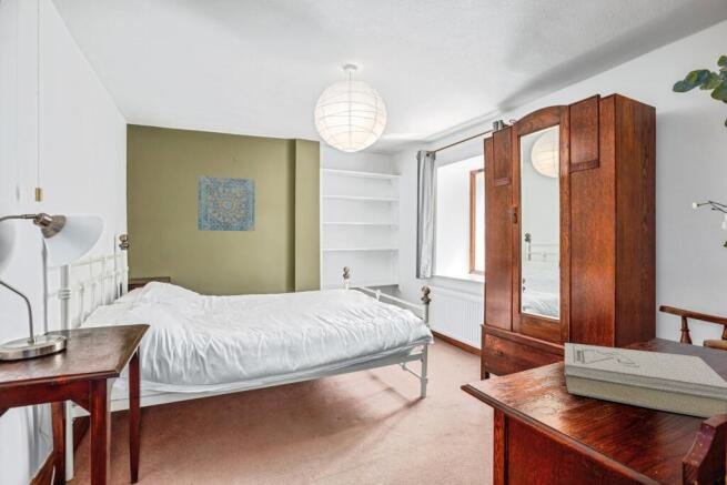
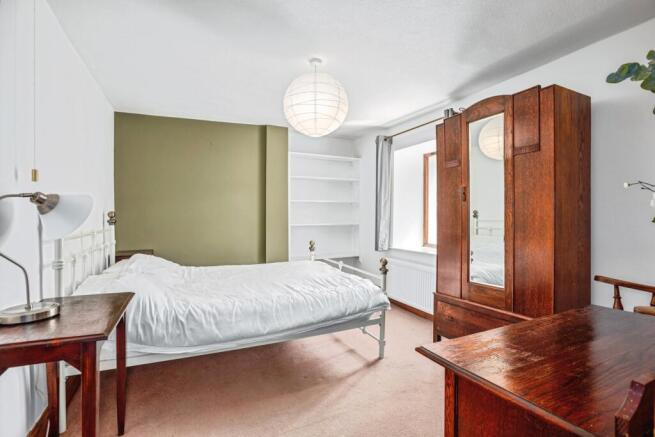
- wall art (226, 203)
- books (634, 374)
